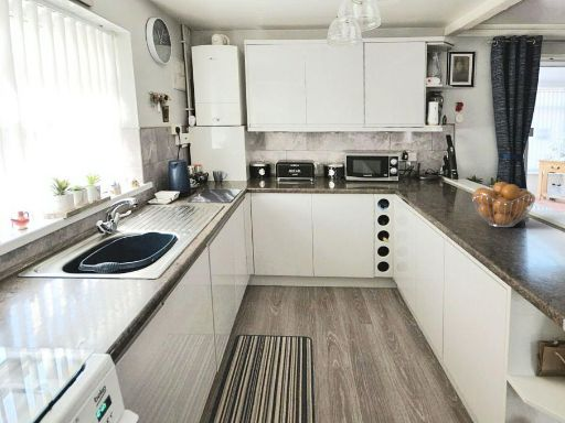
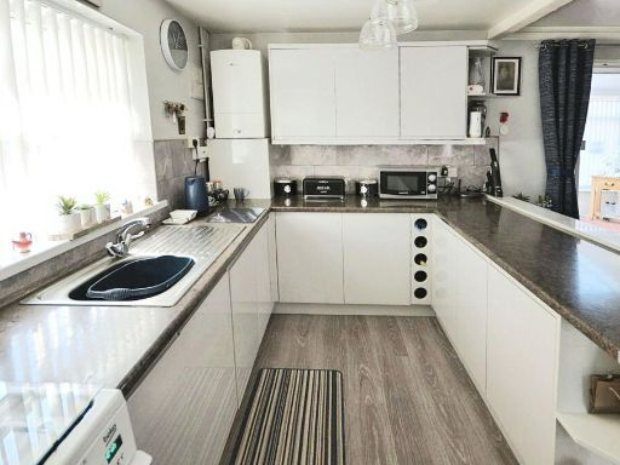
- fruit basket (502, 204)
